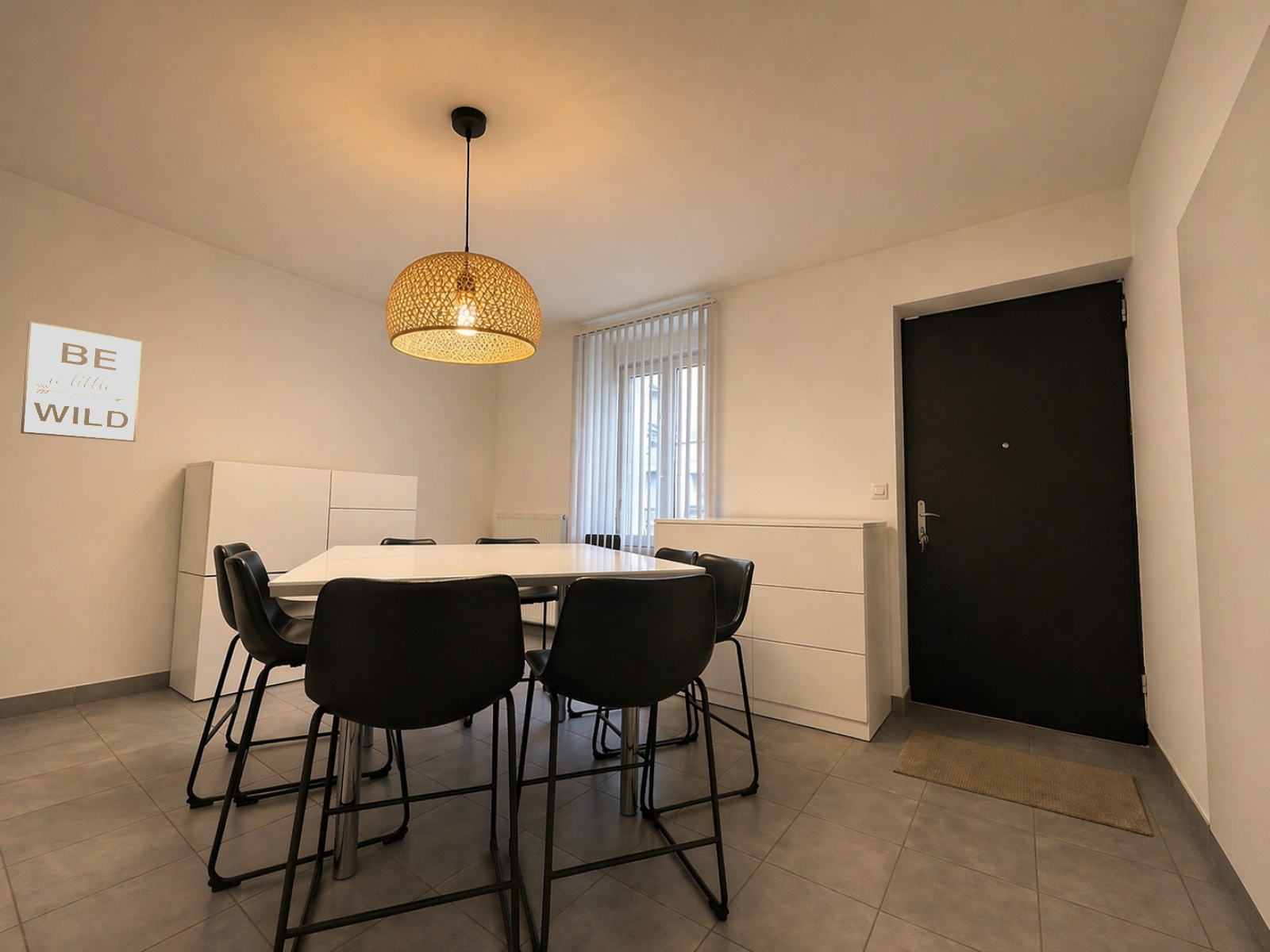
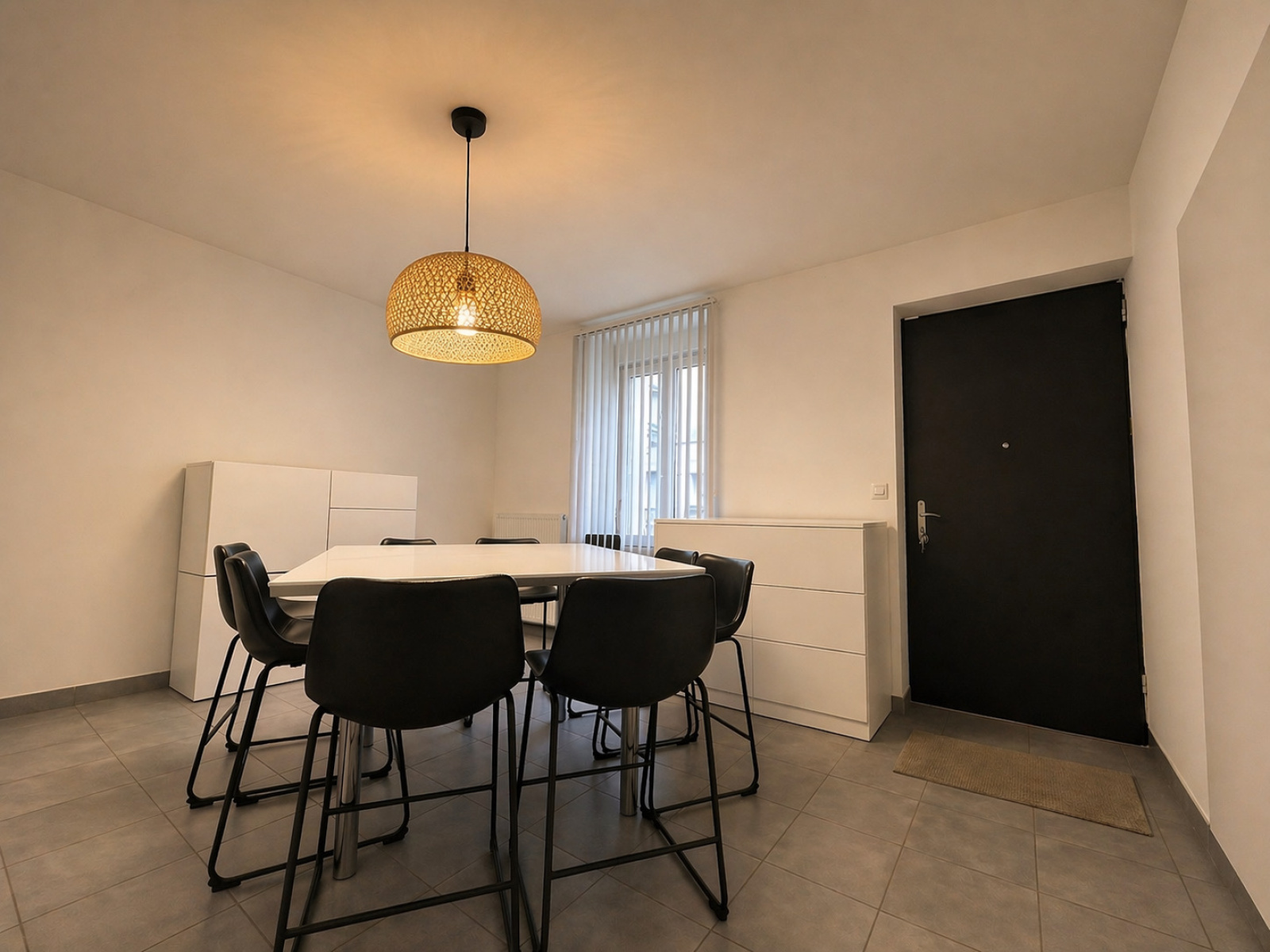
- wall art (85, 384)
